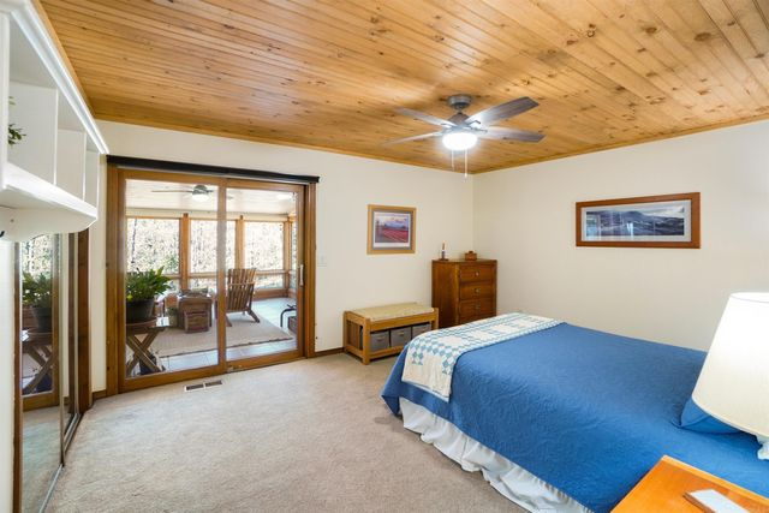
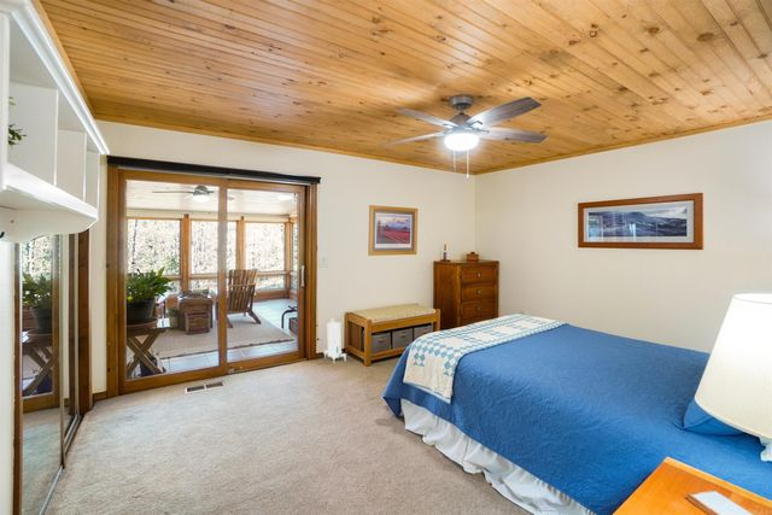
+ toy robot (334, 338)
